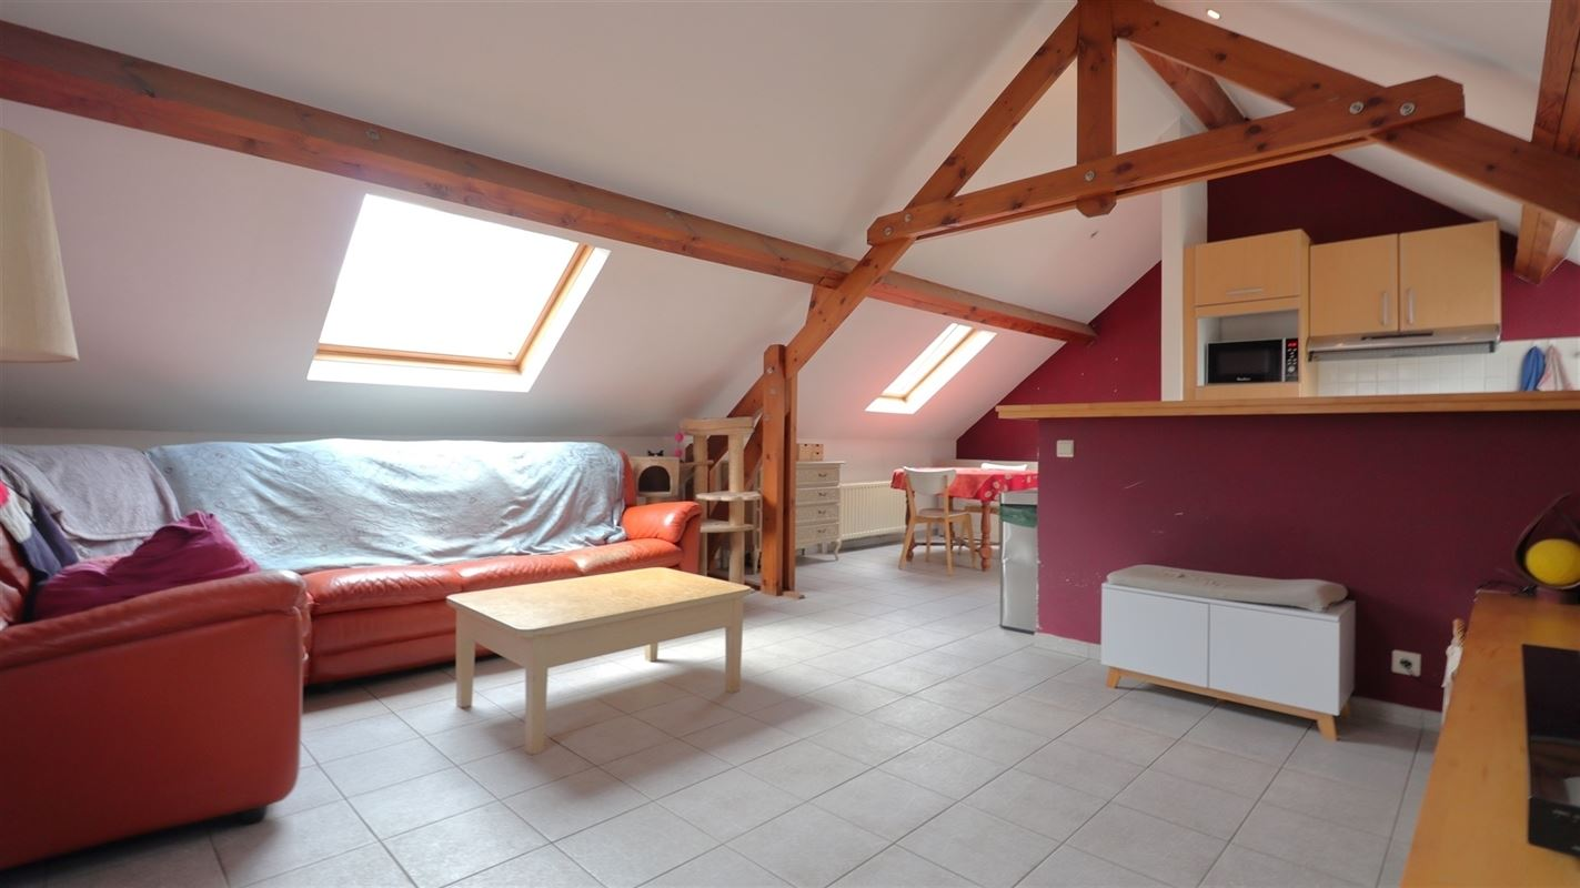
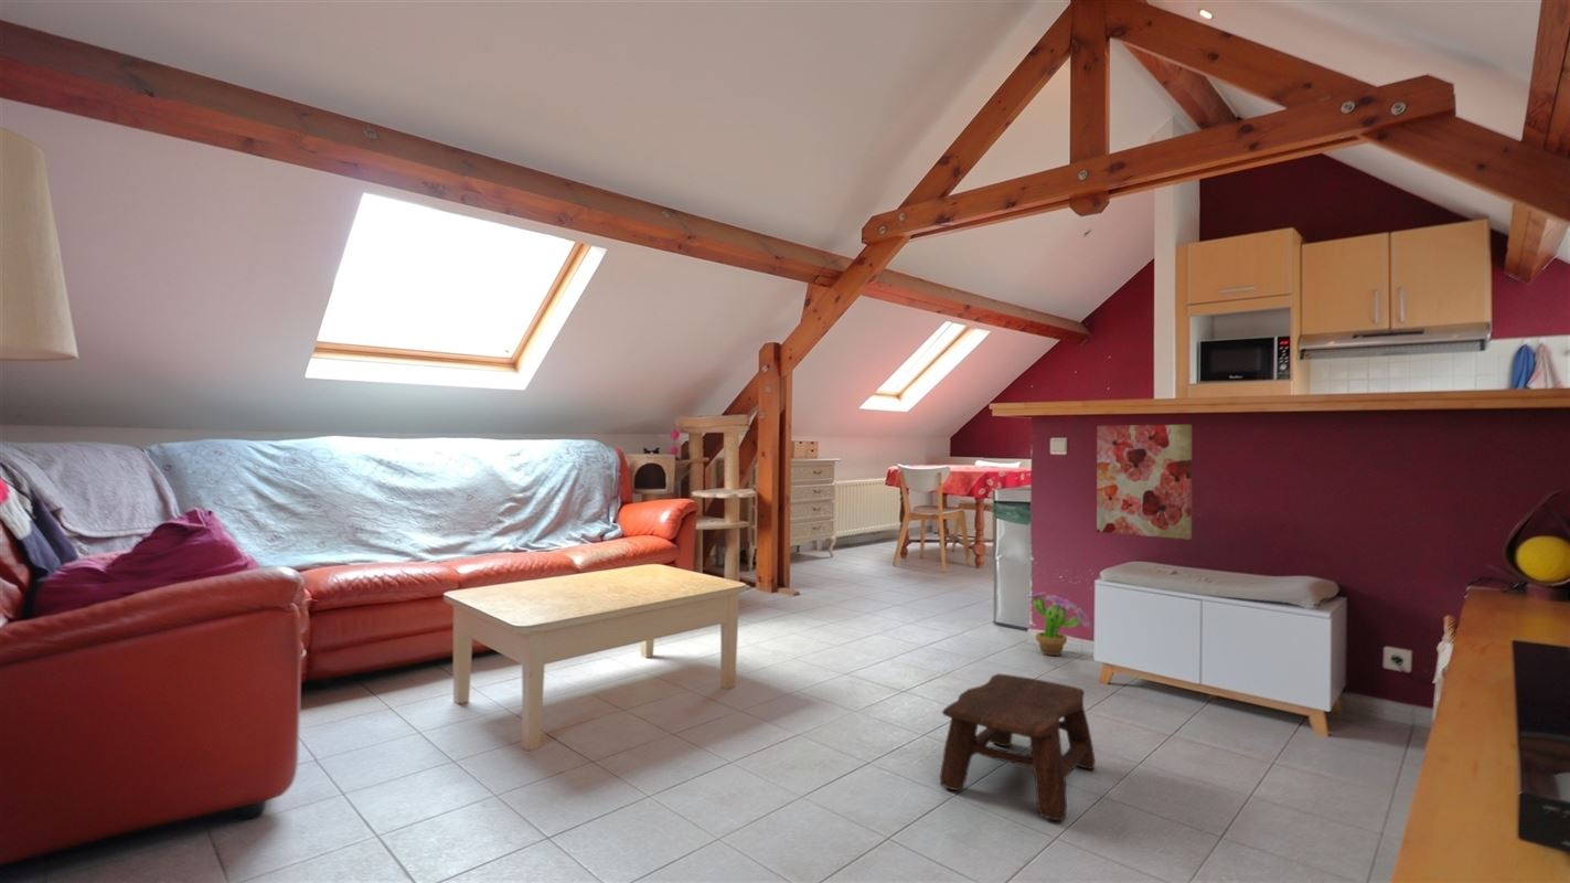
+ wall art (1142, 480)
+ stool (1023, 735)
+ decorative plant (1056, 624)
